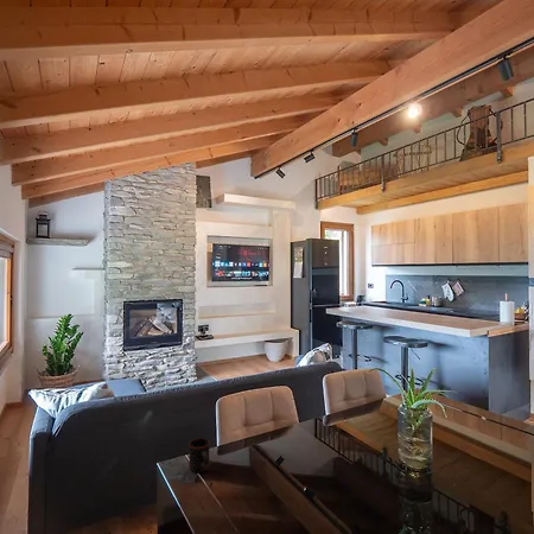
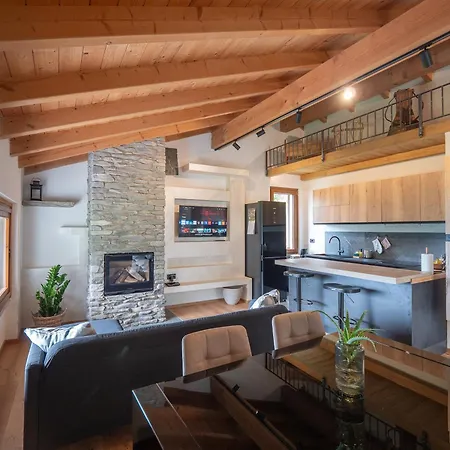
- mug (201, 457)
